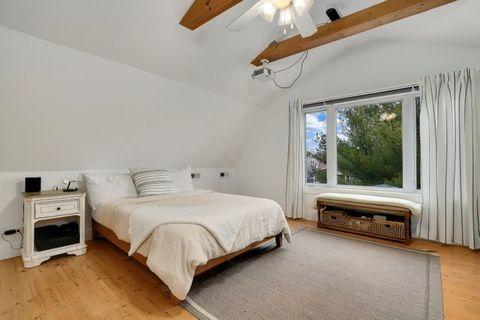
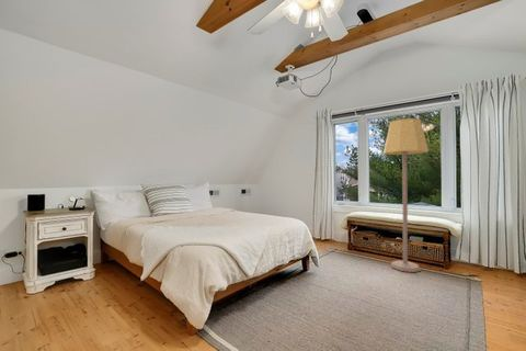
+ lamp (404, 194)
